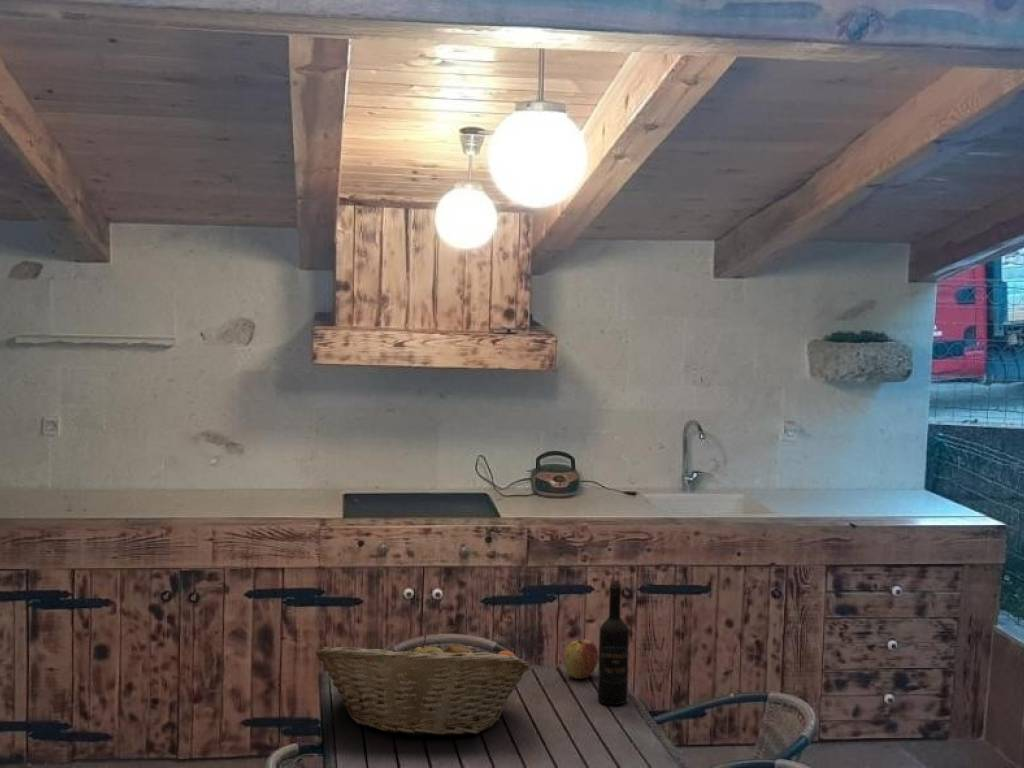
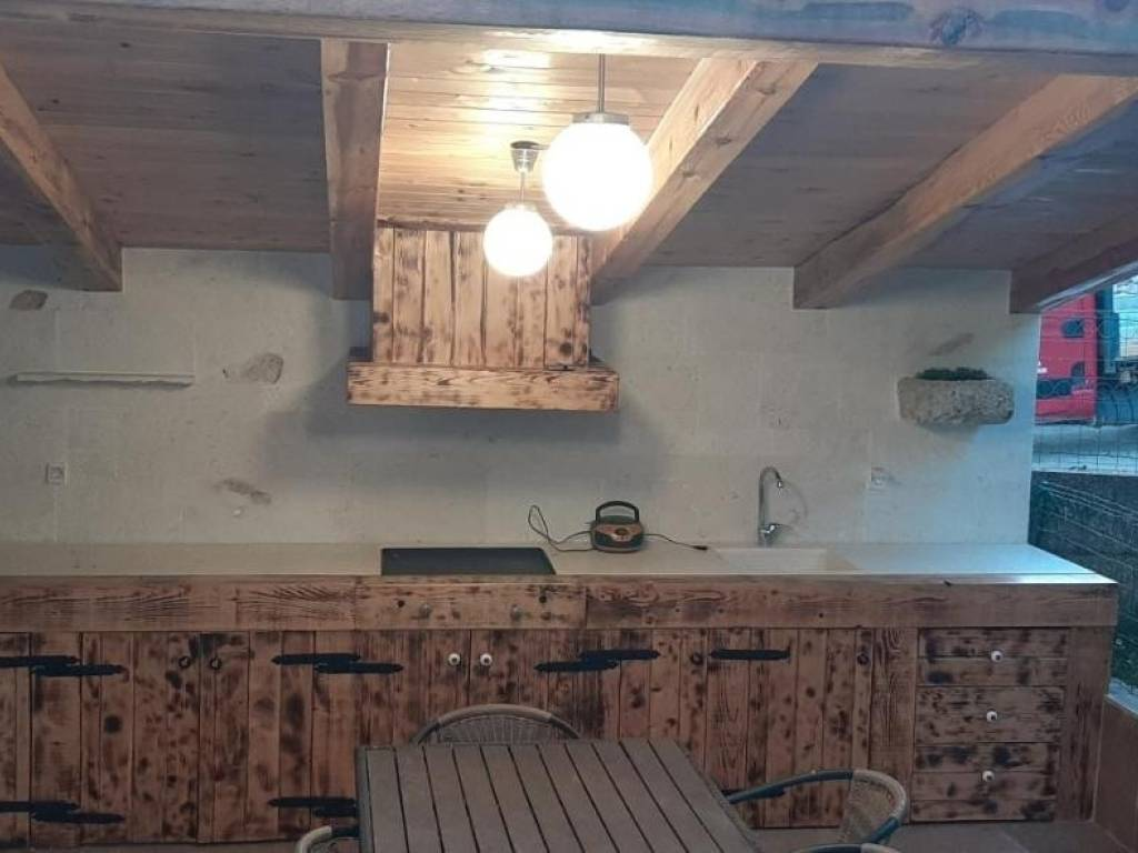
- apple (580, 658)
- fruit basket (422, 675)
- wine bottle (614, 640)
